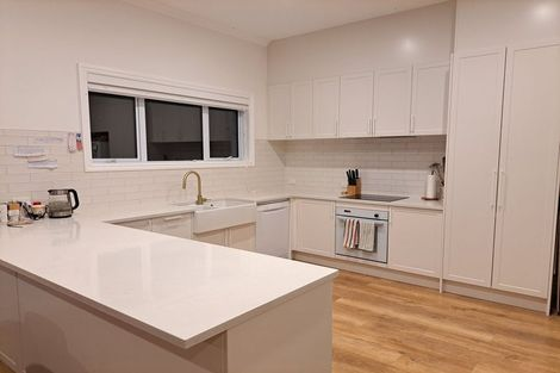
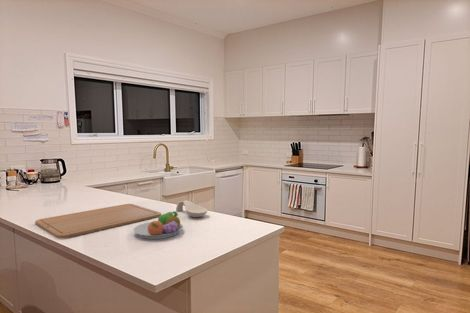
+ fruit bowl (160, 222)
+ spoon rest (190, 208)
+ chopping board (101, 217)
